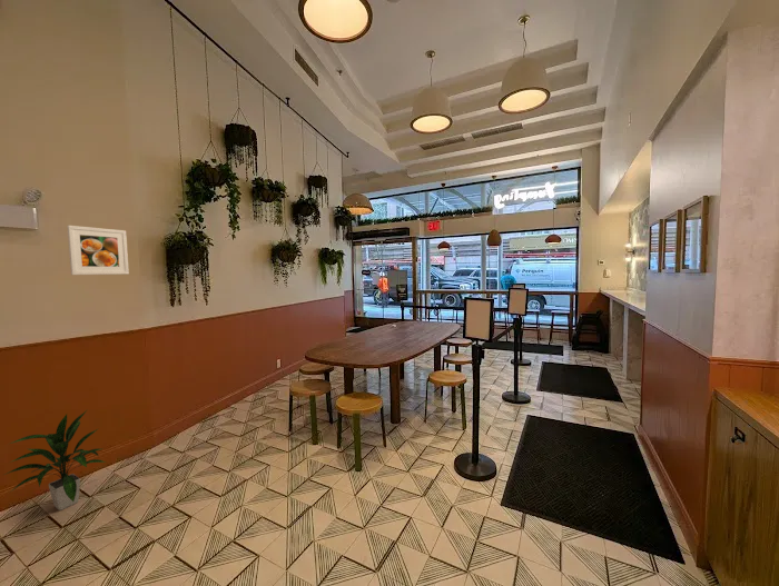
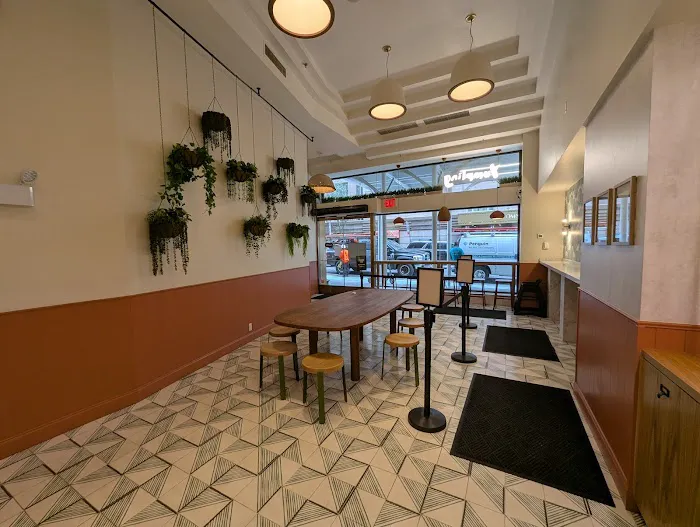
- indoor plant (60, 461)
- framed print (99, 251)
